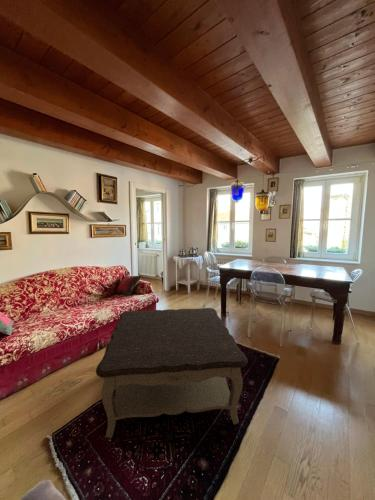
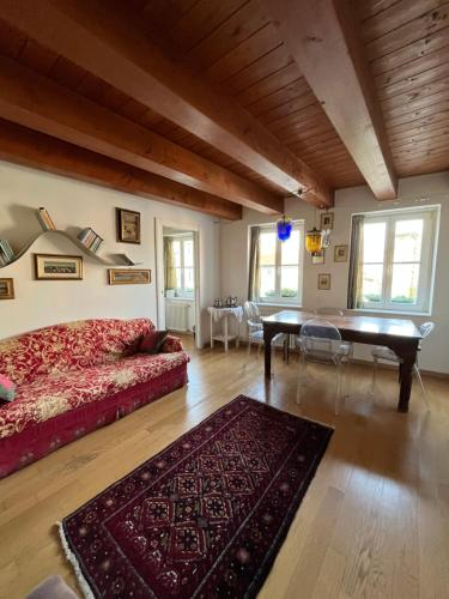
- coffee table (171, 357)
